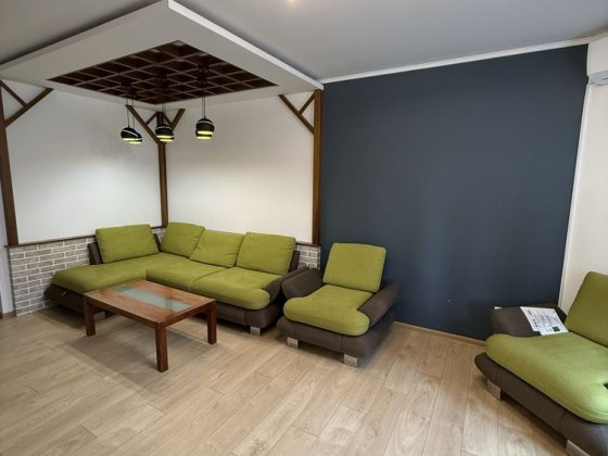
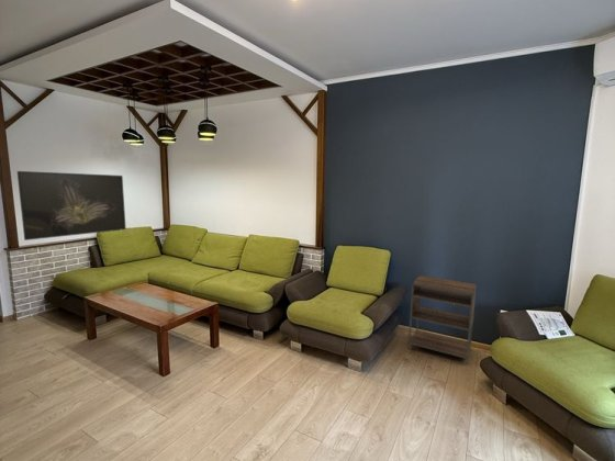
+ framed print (78, 204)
+ nightstand (441, 316)
